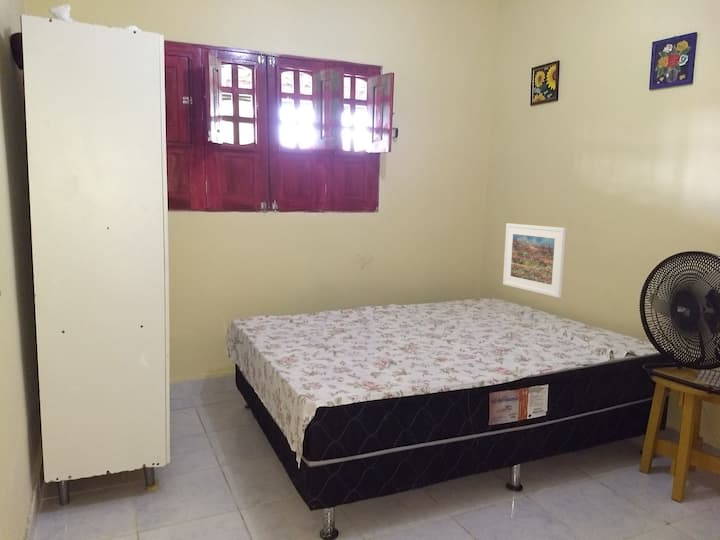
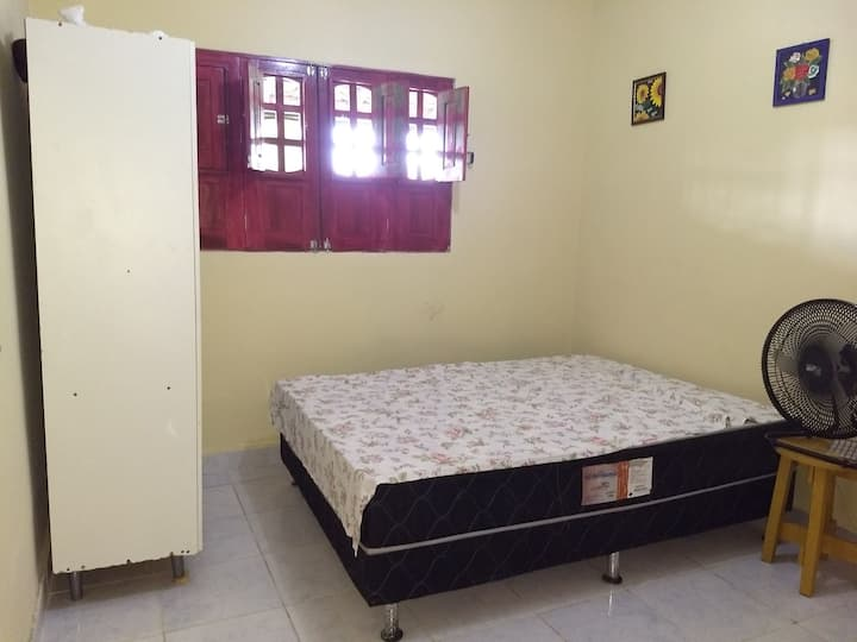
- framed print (532, 258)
